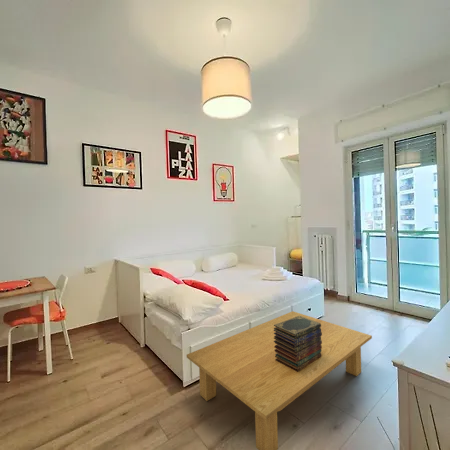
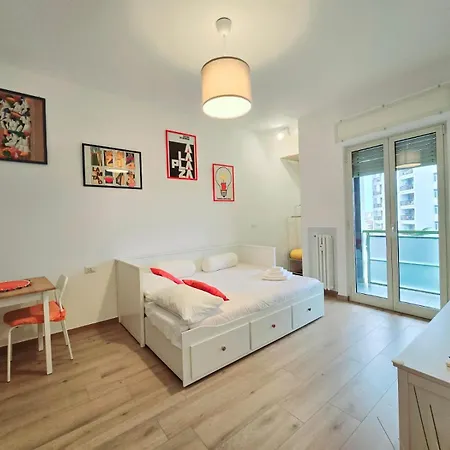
- book stack (297, 340)
- coffee table (284, 365)
